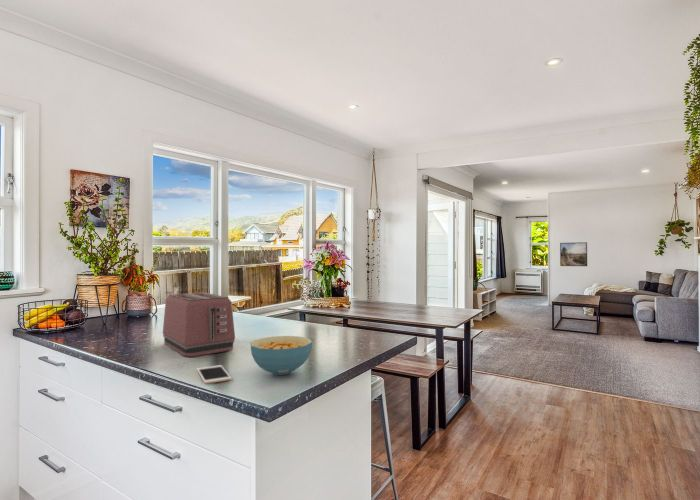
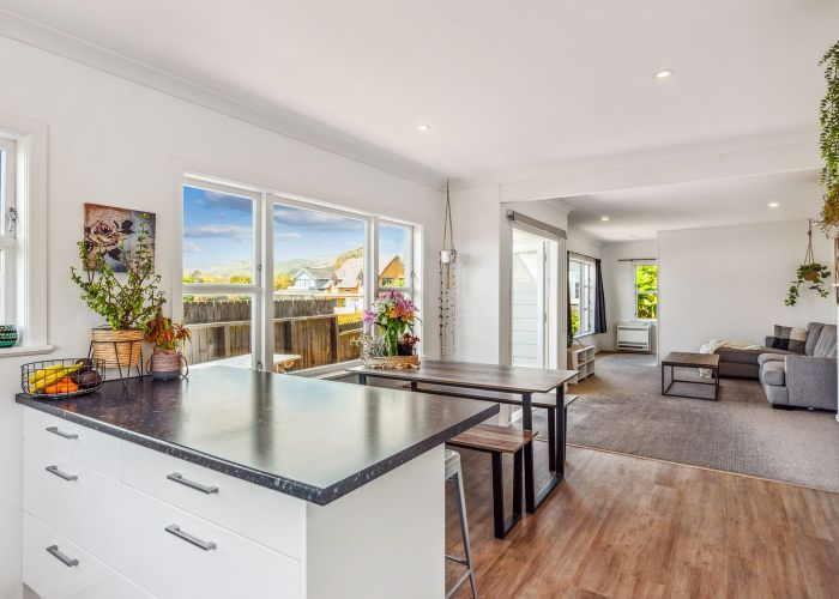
- toaster (198, 321)
- cereal bowl (281, 357)
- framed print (573, 254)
- cell phone (213, 373)
